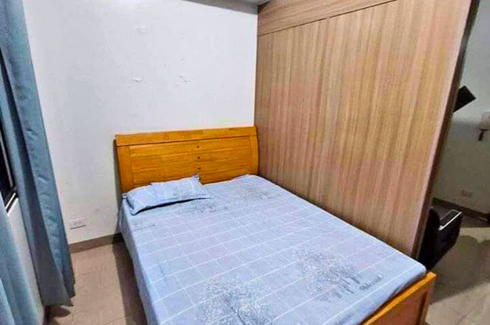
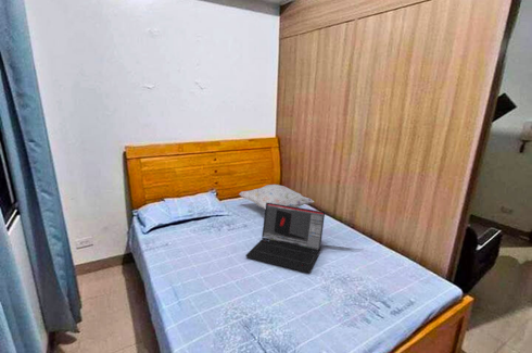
+ laptop (286, 234)
+ decorative pillow (275, 198)
